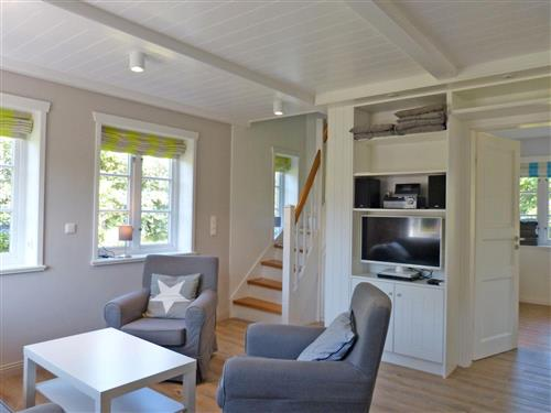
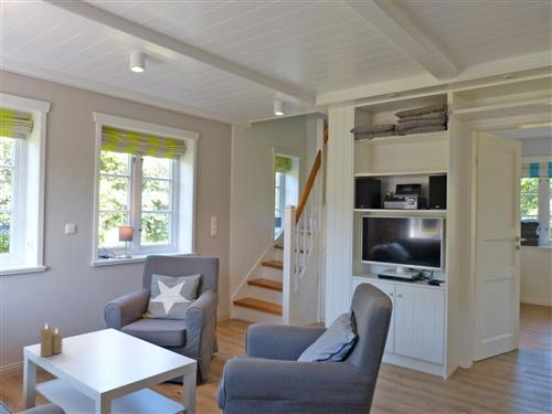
+ candle (51, 338)
